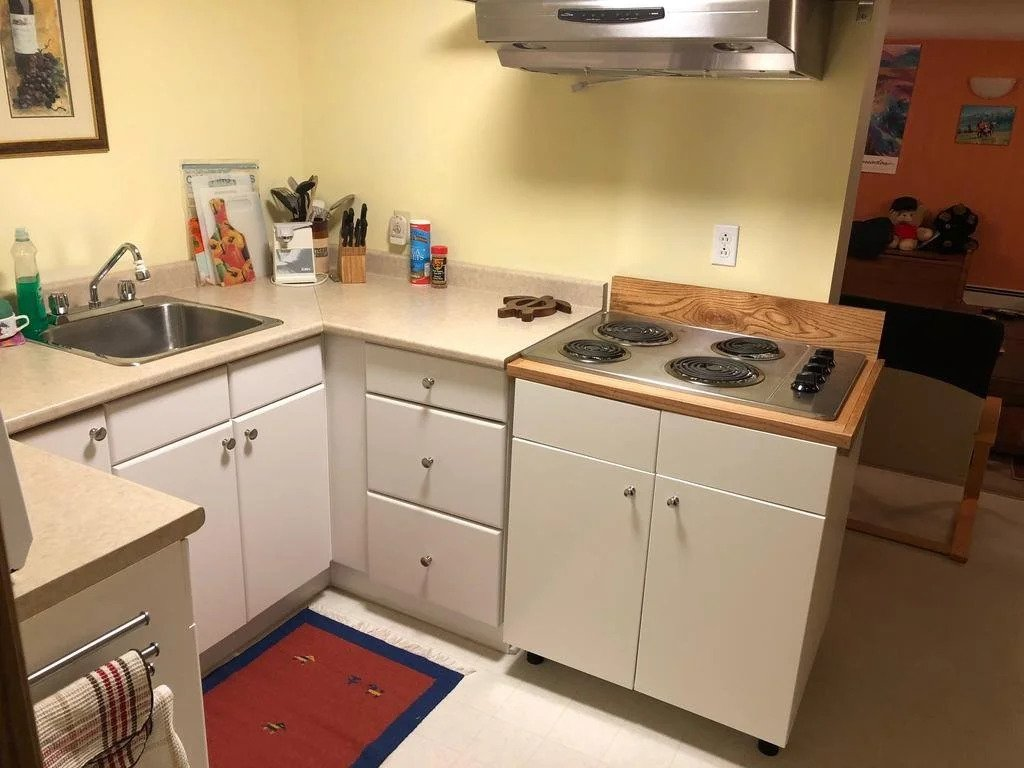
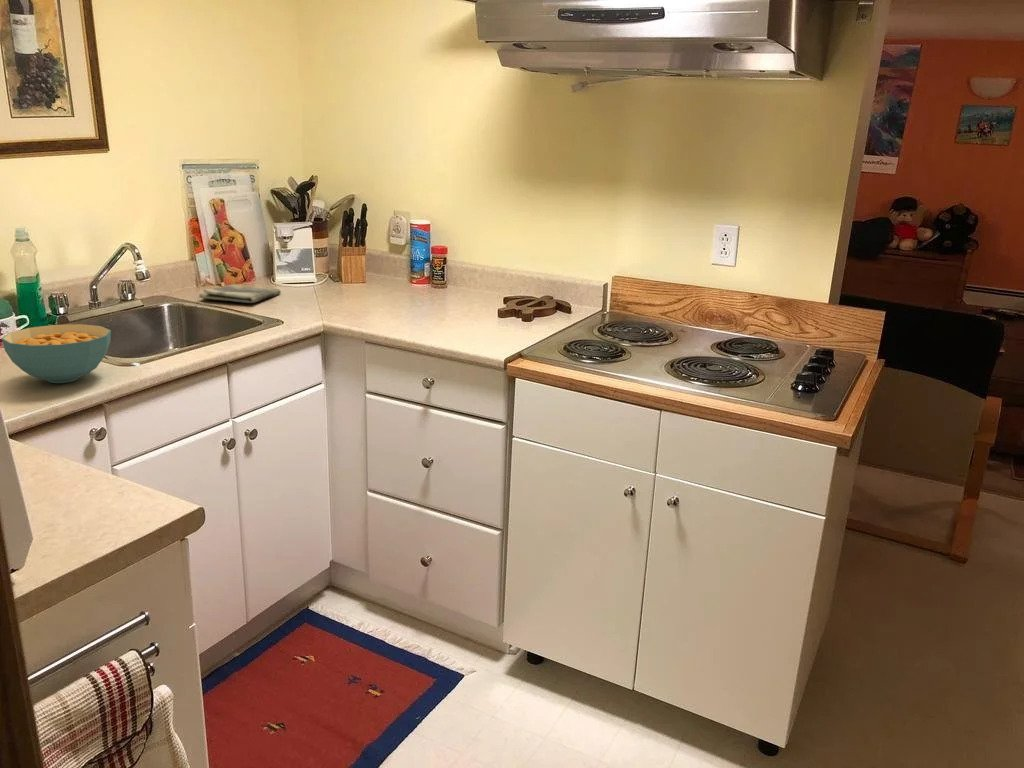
+ dish towel (240, 291)
+ cereal bowl (60, 356)
